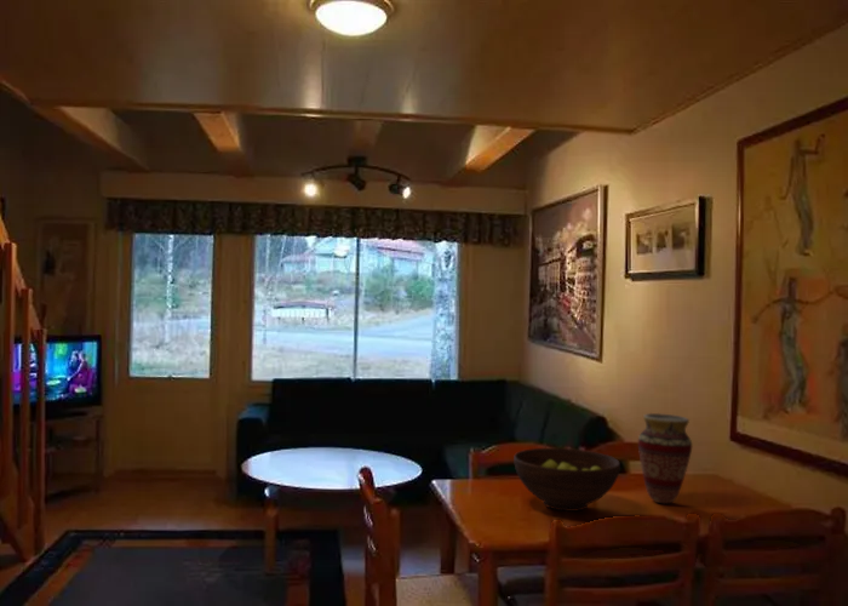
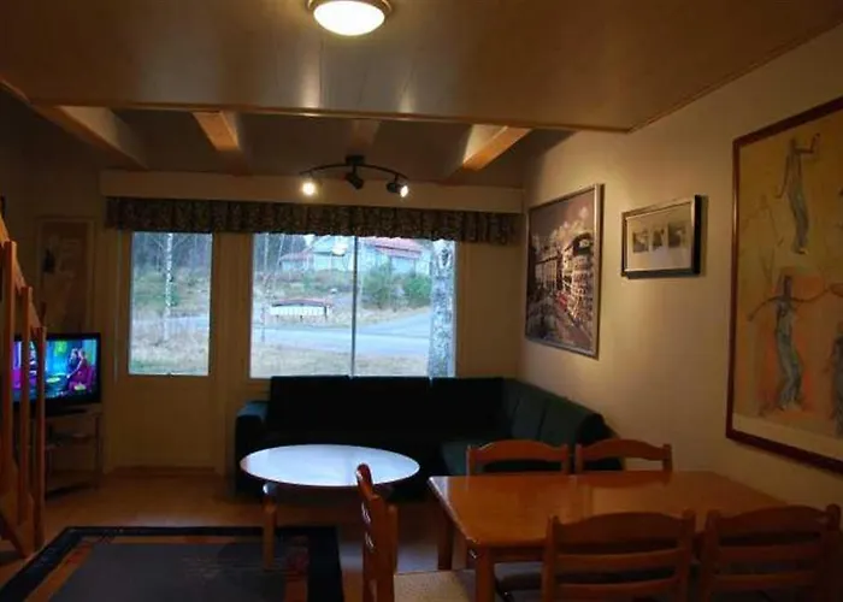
- vase (664, 458)
- fruit bowl (566, 482)
